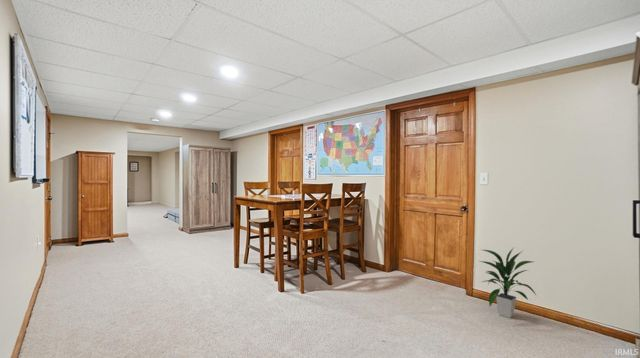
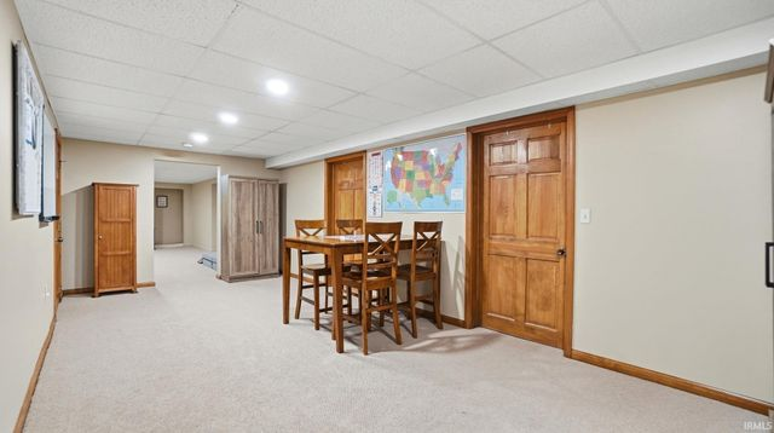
- indoor plant (504, 280)
